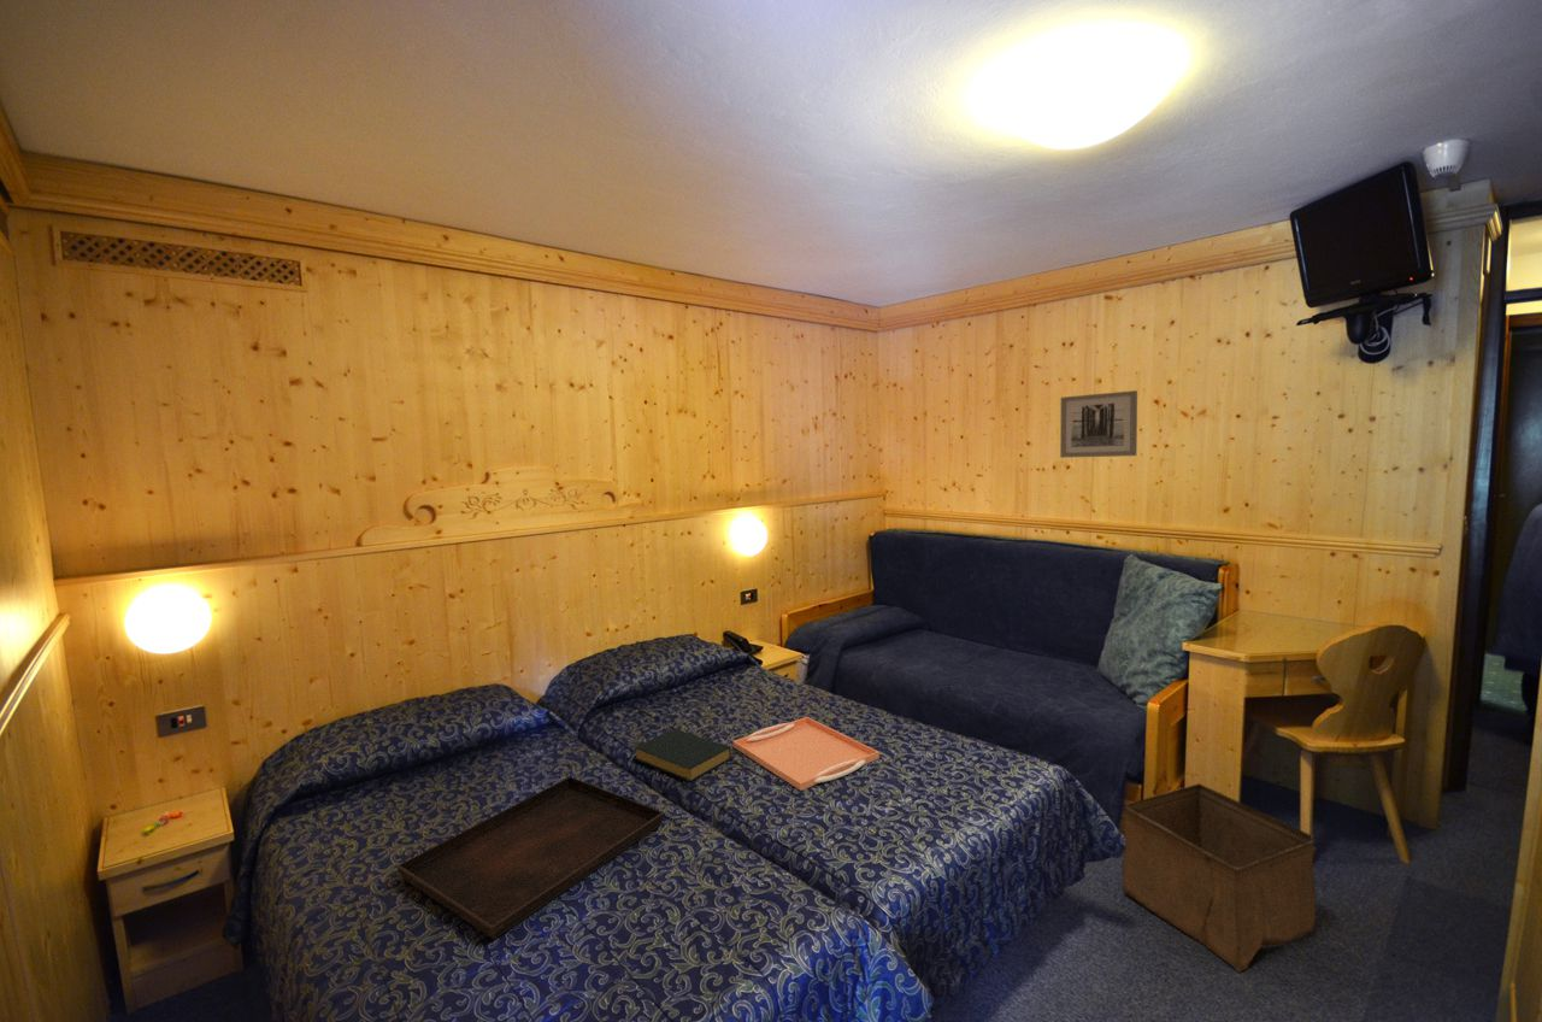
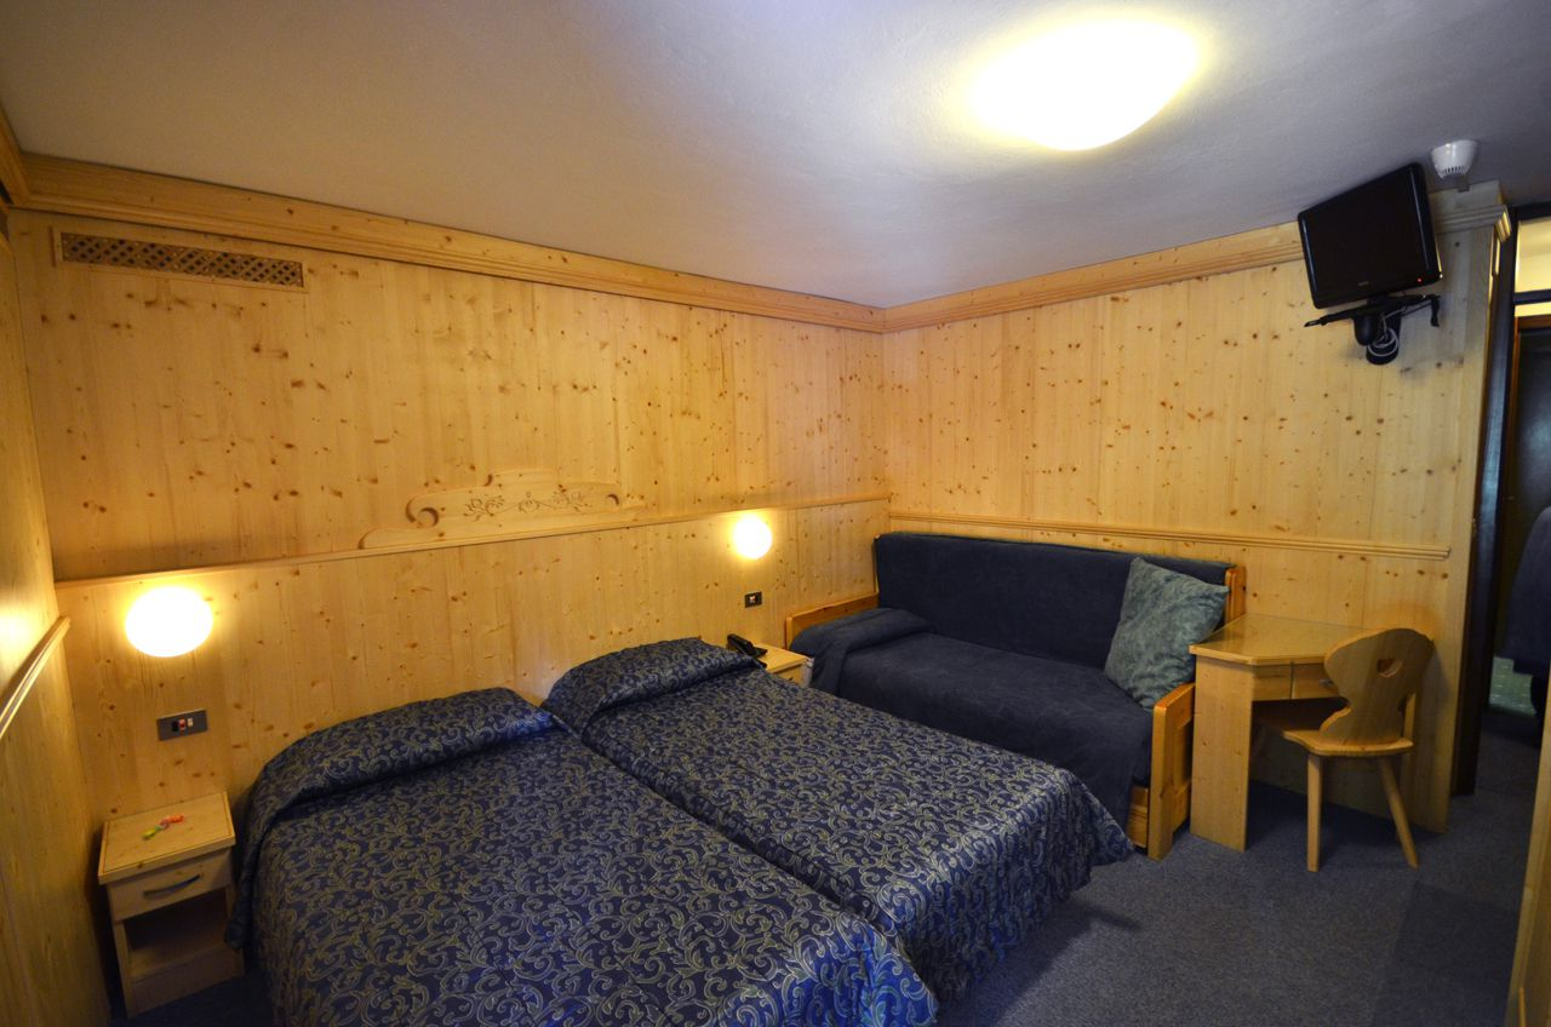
- hardback book (682, 752)
- storage bin (1216, 867)
- serving tray (804, 748)
- serving tray (538, 844)
- wall art (1096, 425)
